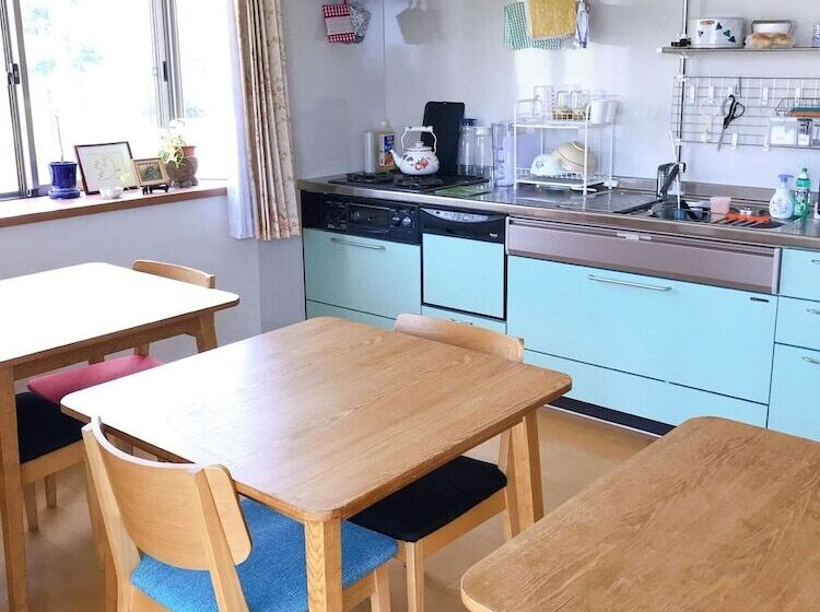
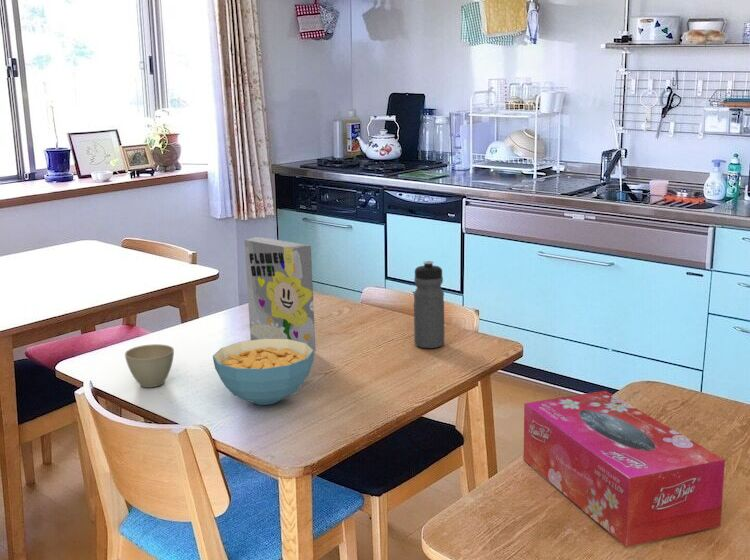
+ cereal bowl (265, 376)
+ water bottle (428, 303)
+ flower pot (150, 367)
+ cereal box (279, 294)
+ tissue box (614, 459)
